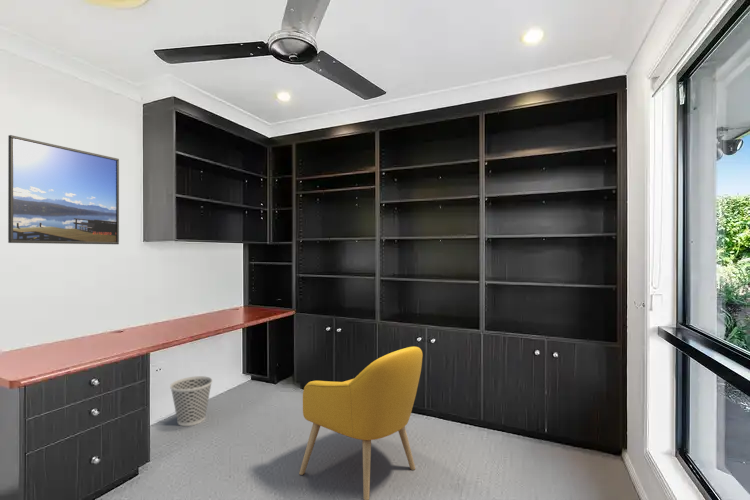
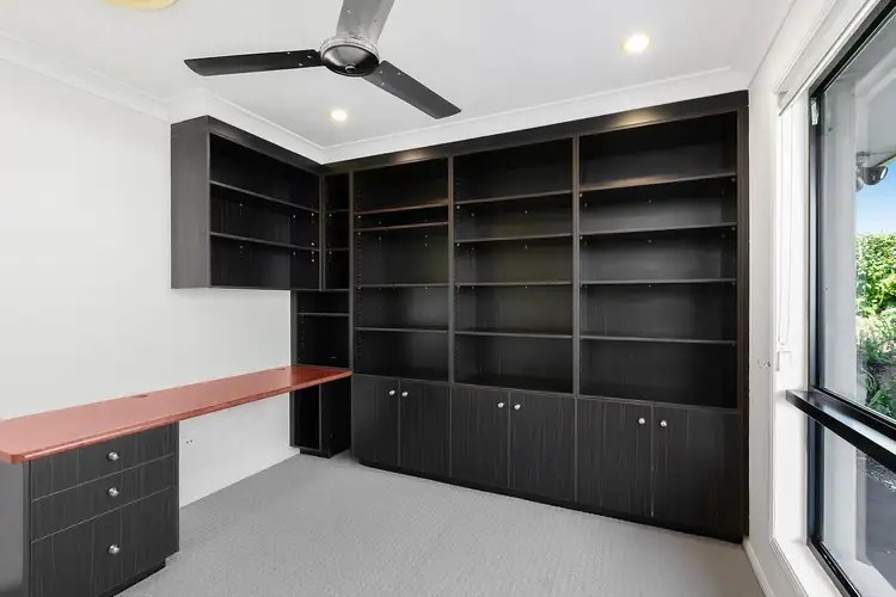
- wastebasket (191, 401)
- armchair (369, 405)
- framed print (69, 196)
